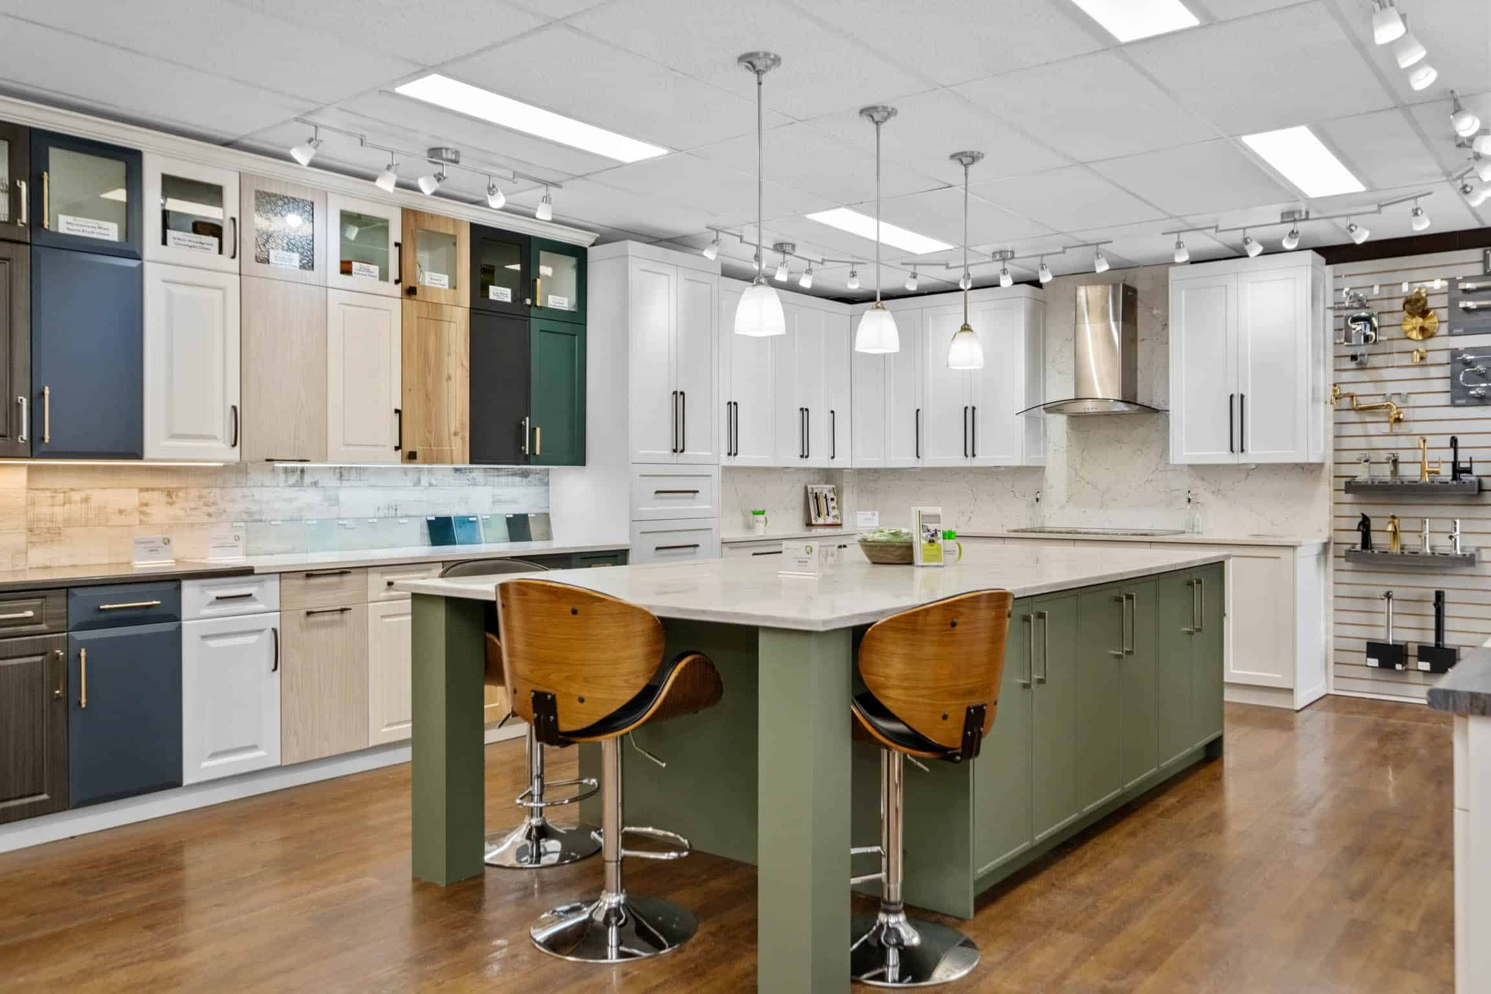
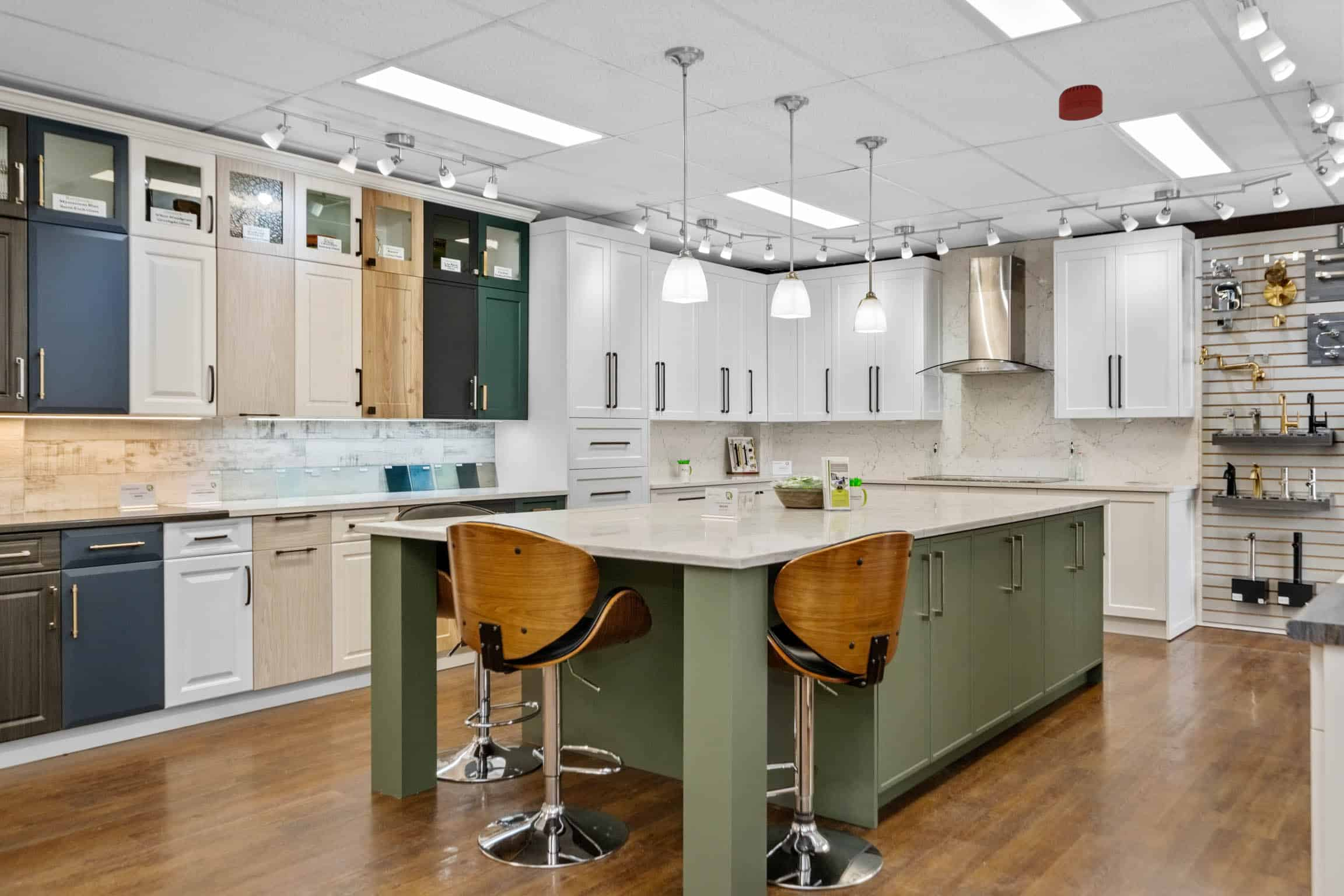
+ smoke detector (1080, 102)
